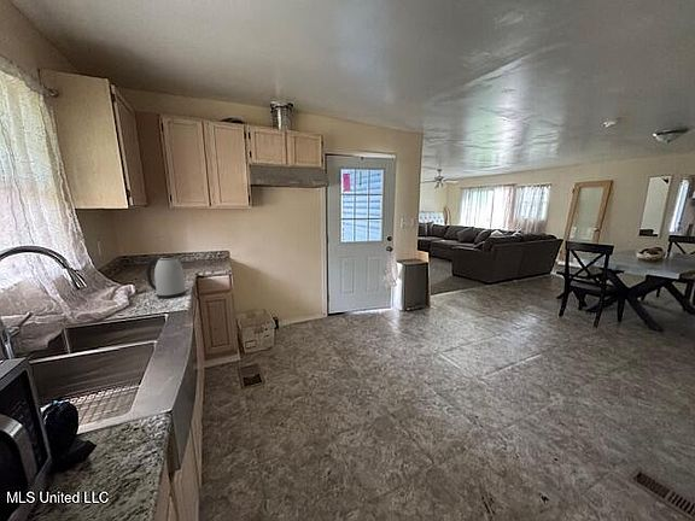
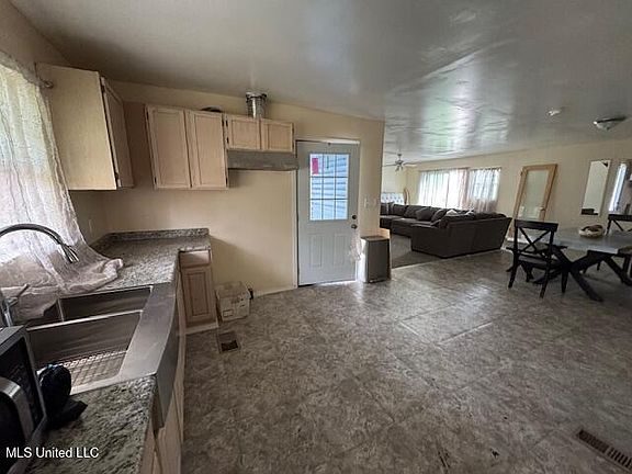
- kettle (164, 275)
